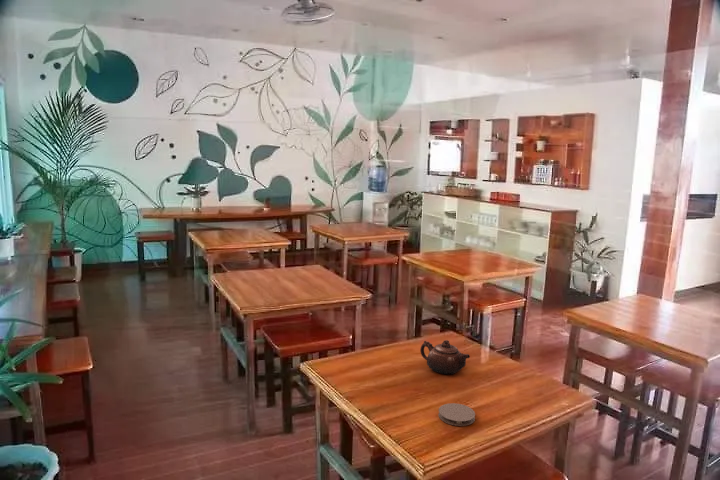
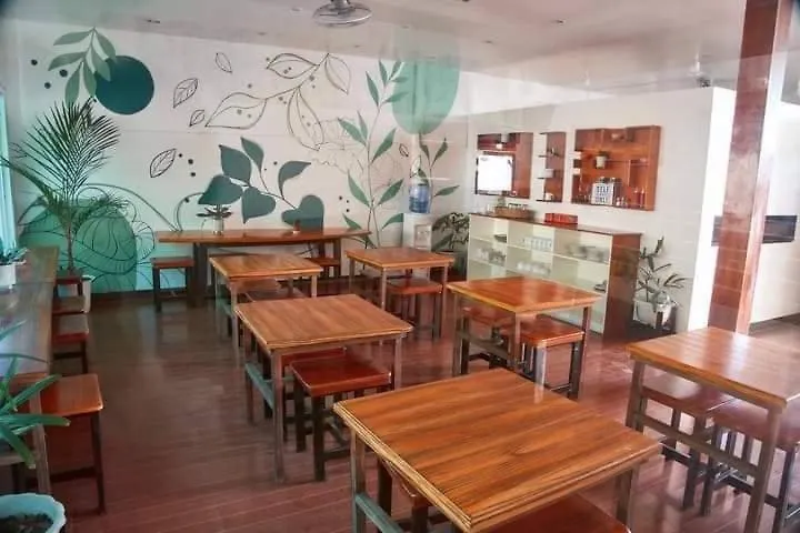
- coaster (456, 414)
- teapot (444, 354)
